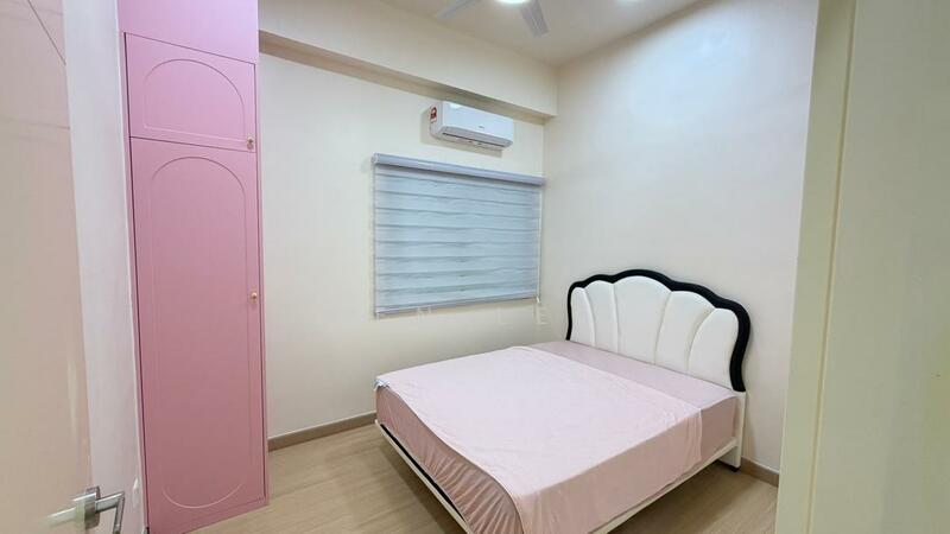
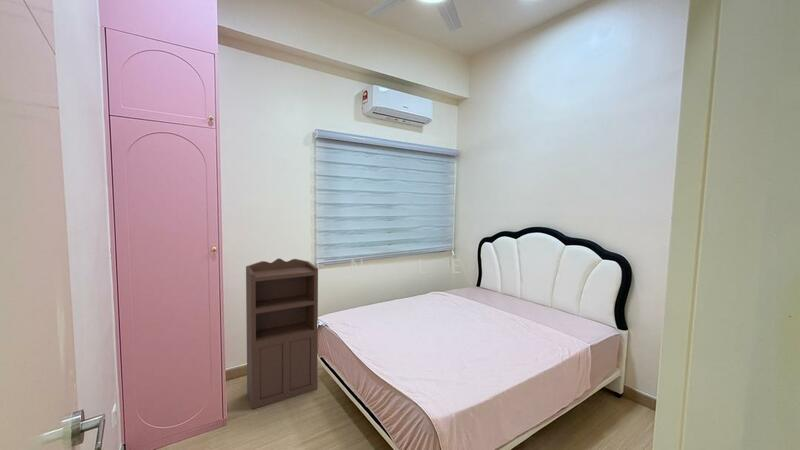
+ storage cabinet (282, 326)
